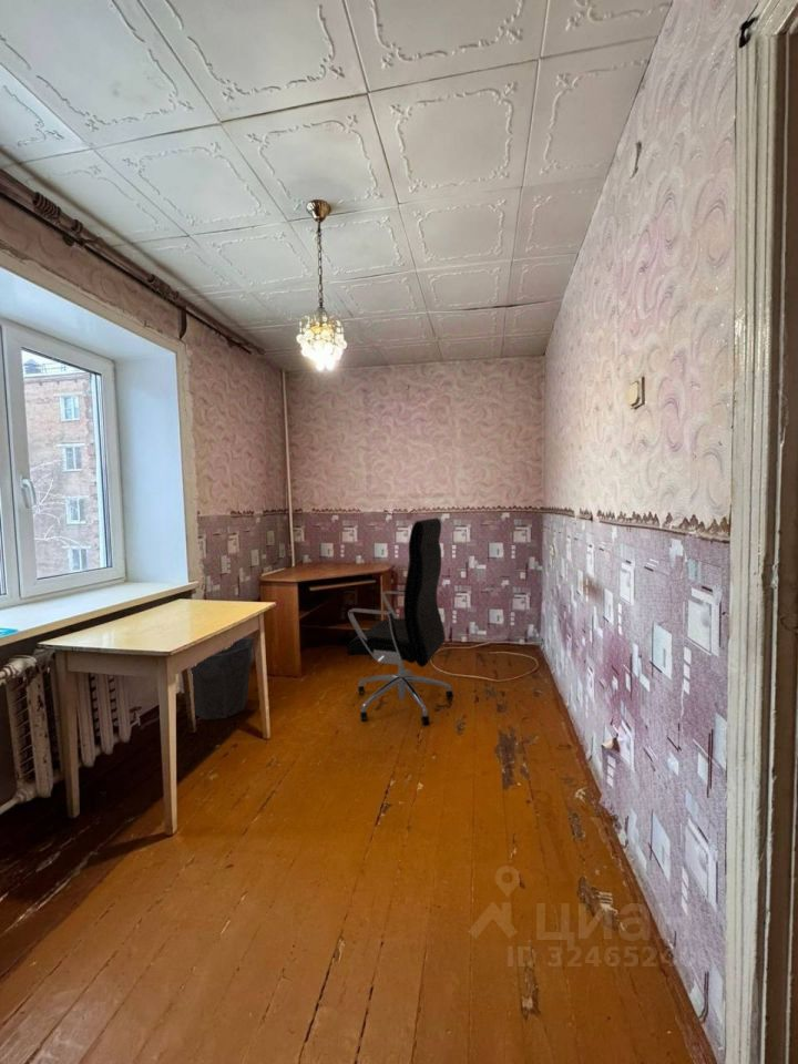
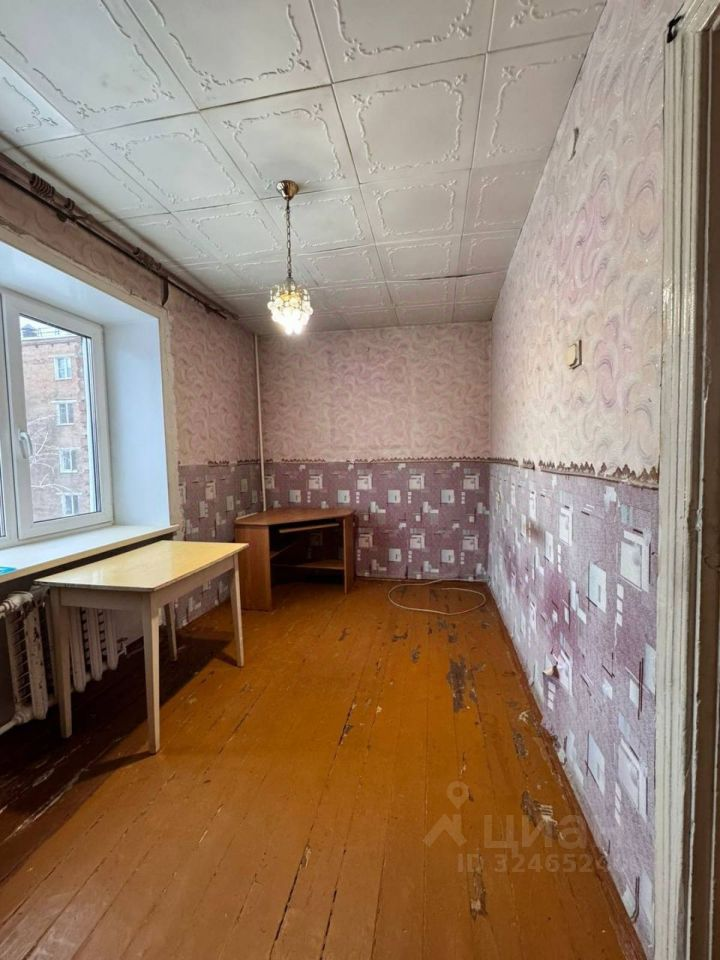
- office chair (395, 613)
- waste bin (219, 676)
